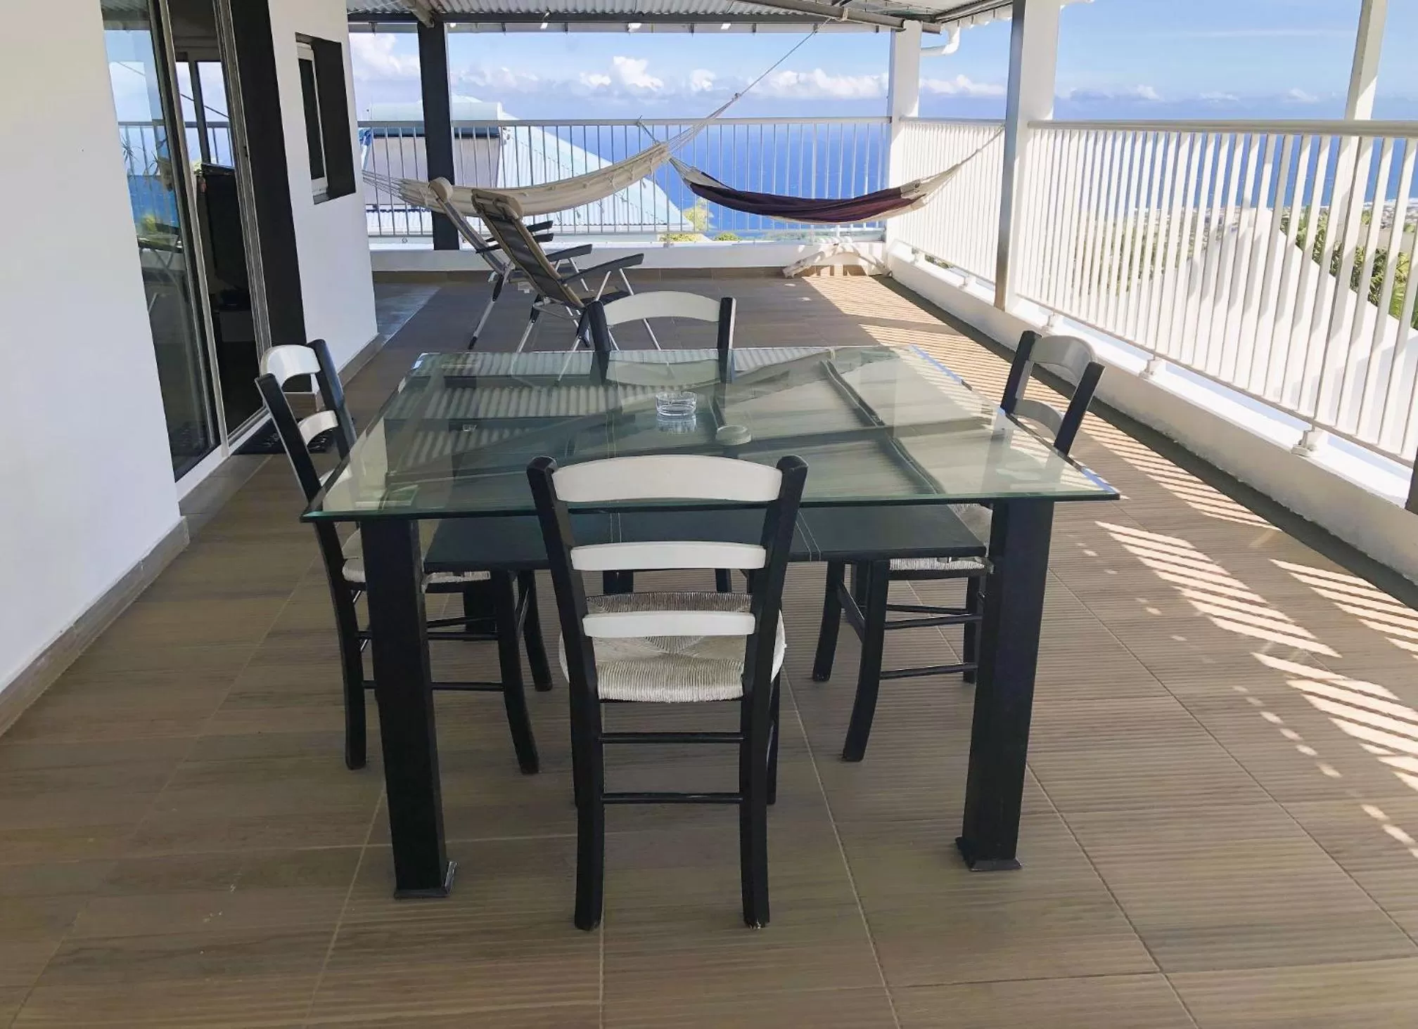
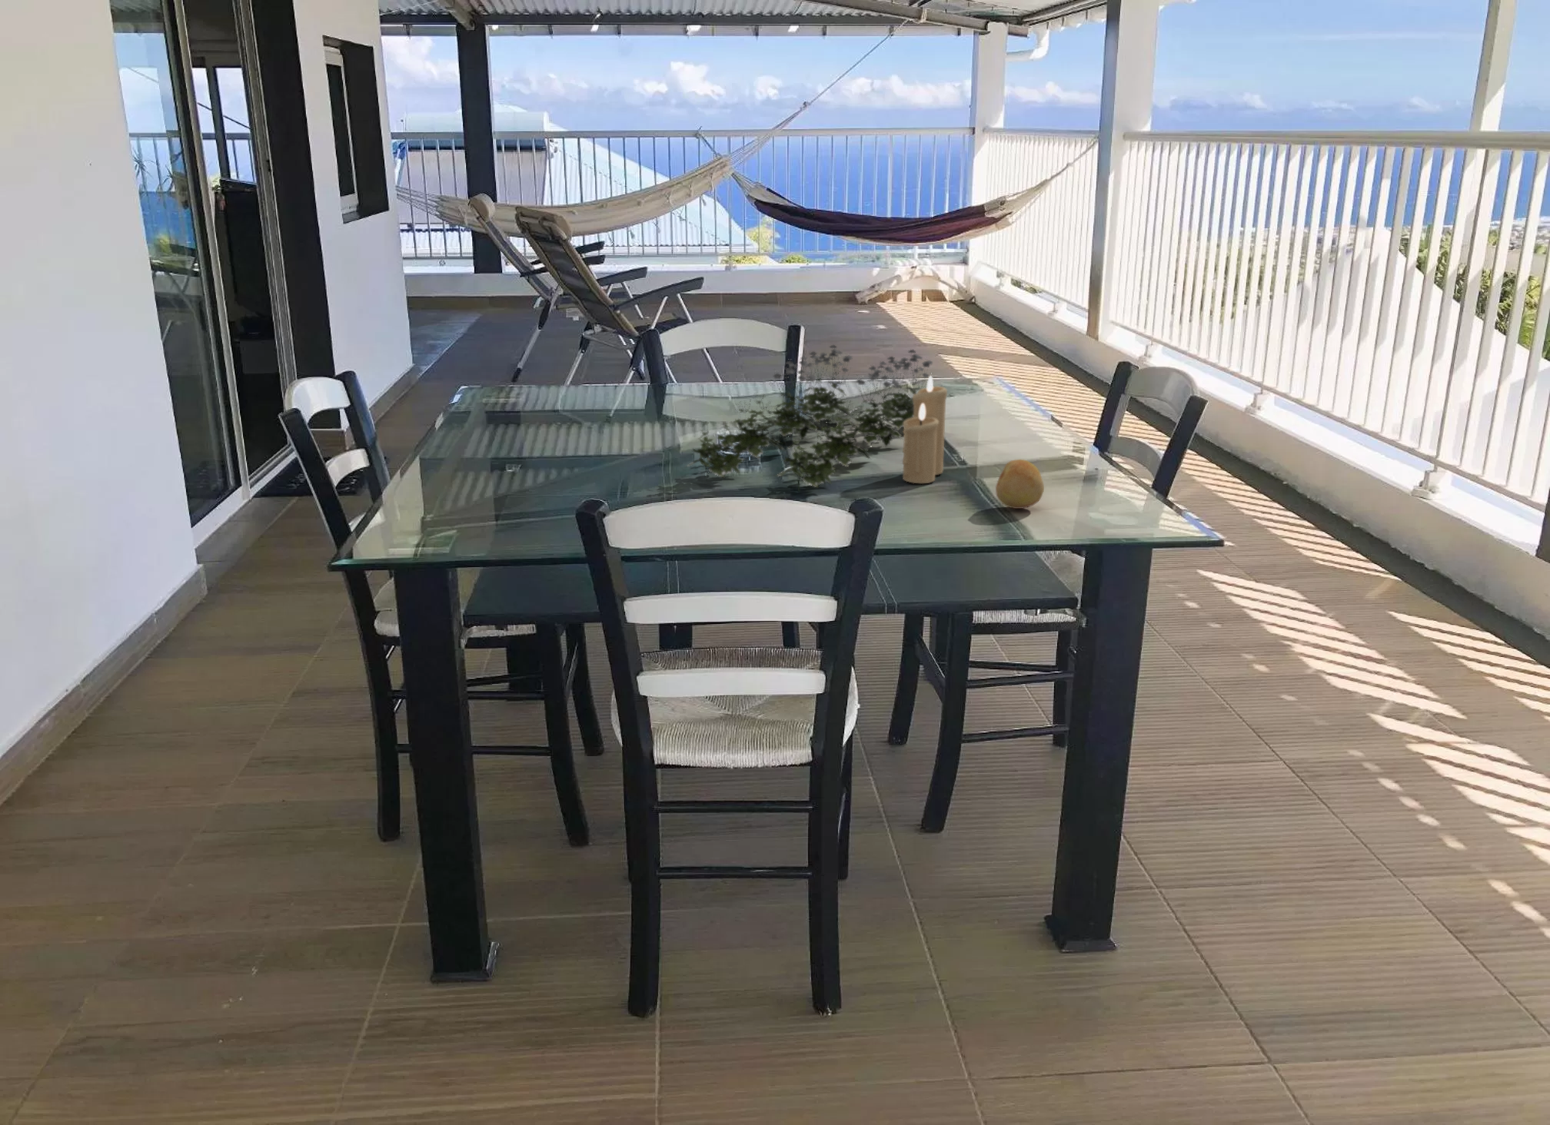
+ candle (924, 428)
+ plant (826, 404)
+ fruit (1019, 484)
